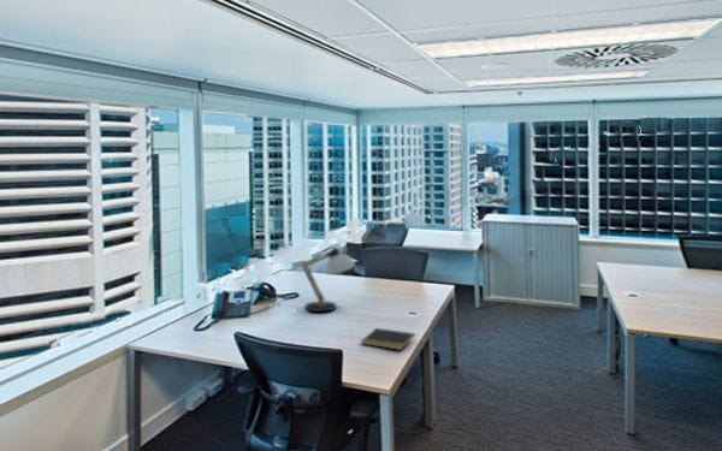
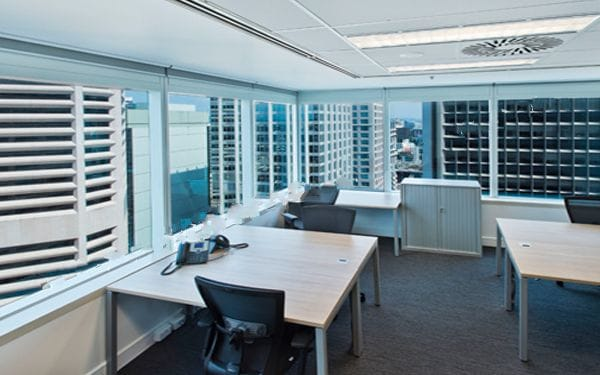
- notepad (387, 338)
- desk lamp (326, 273)
